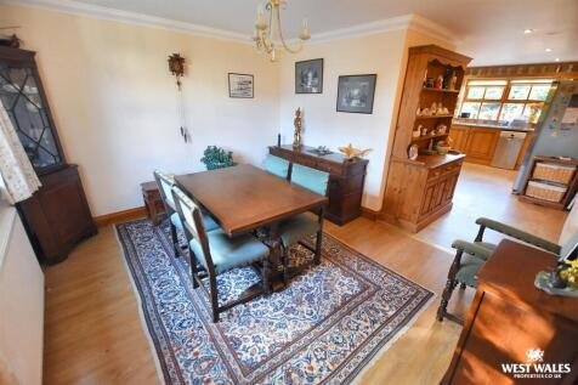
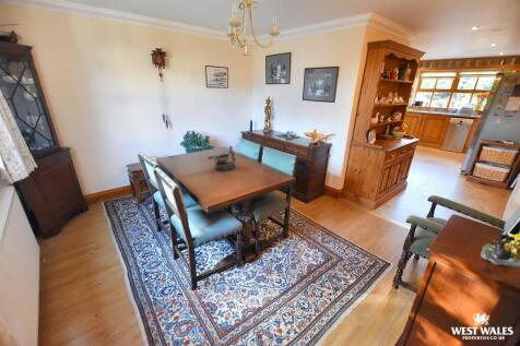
+ decorative bowl (223, 157)
